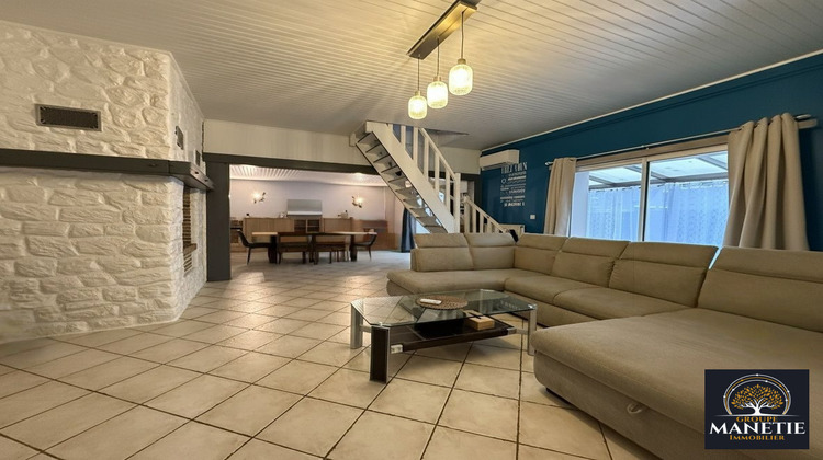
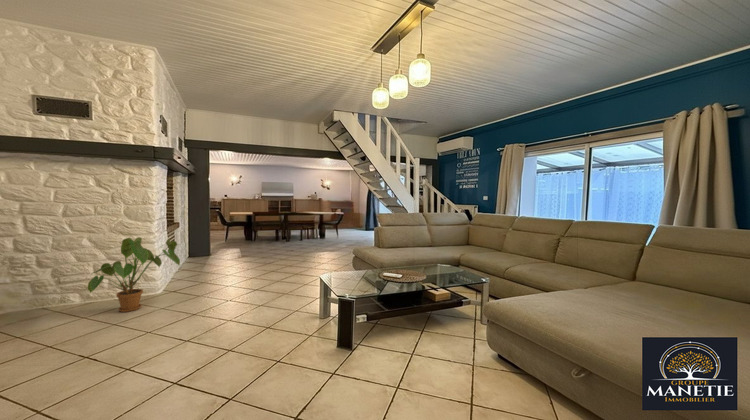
+ house plant (137, 270)
